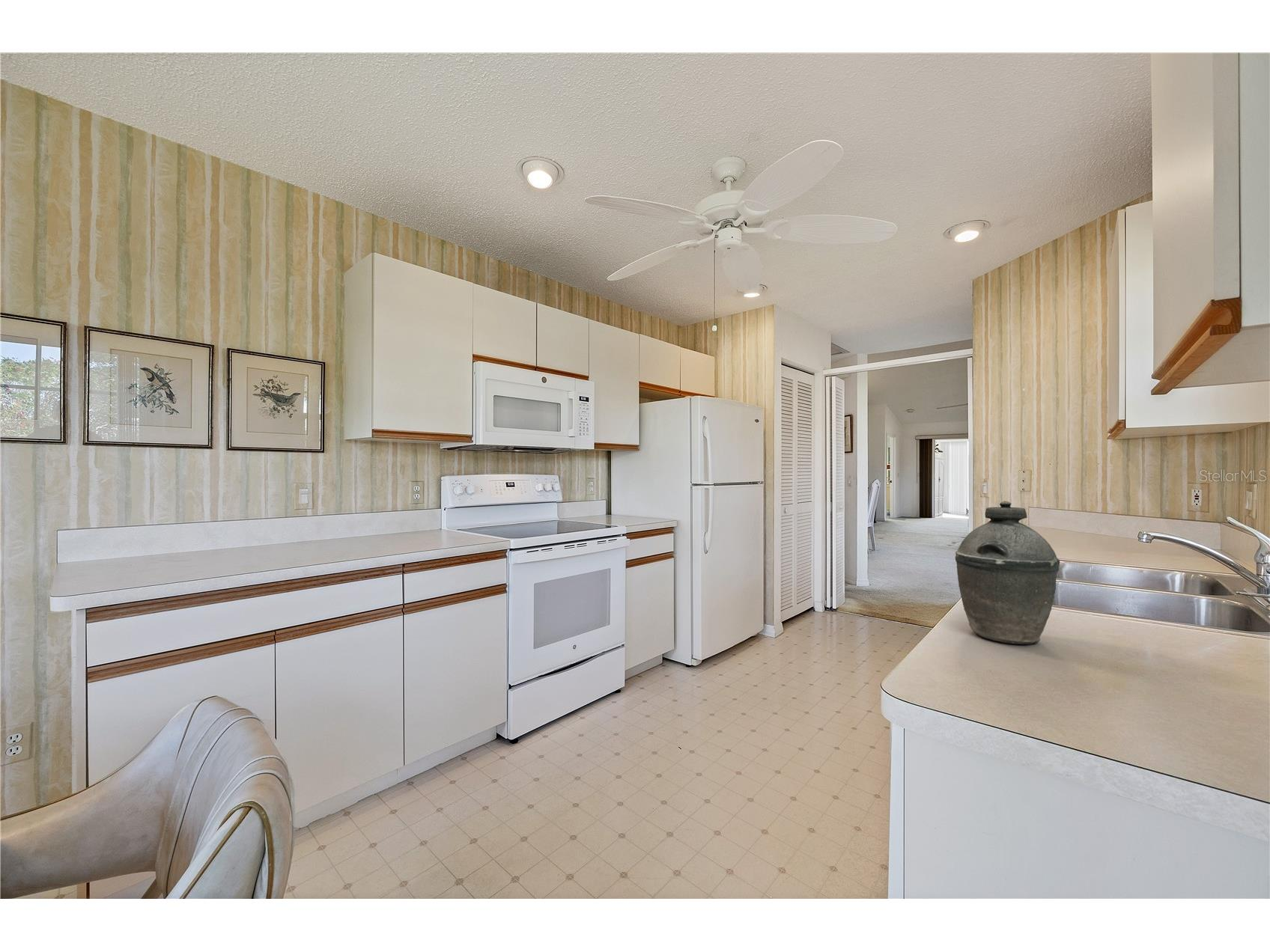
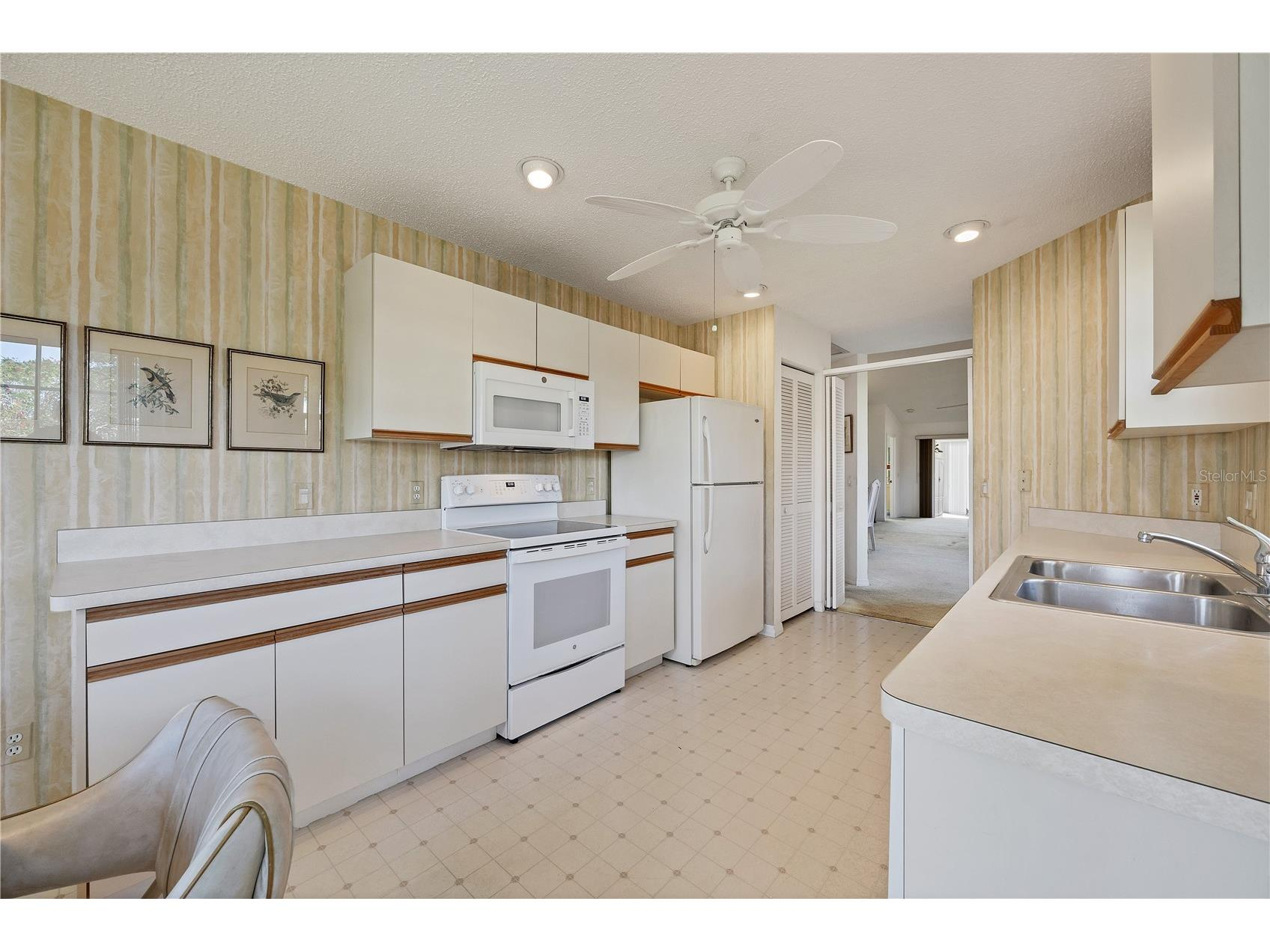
- kettle (1004, 569)
